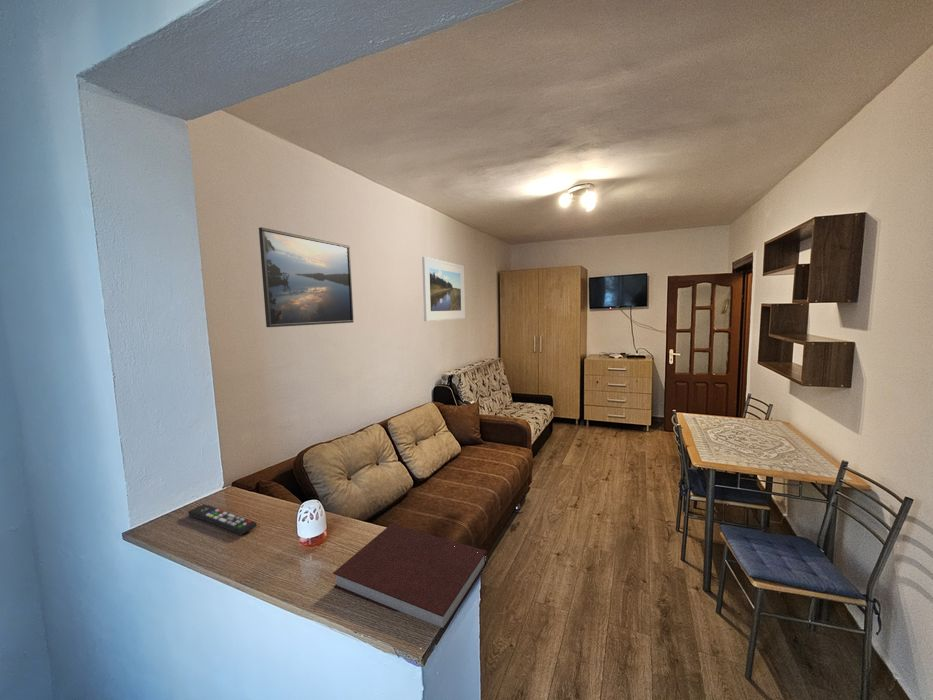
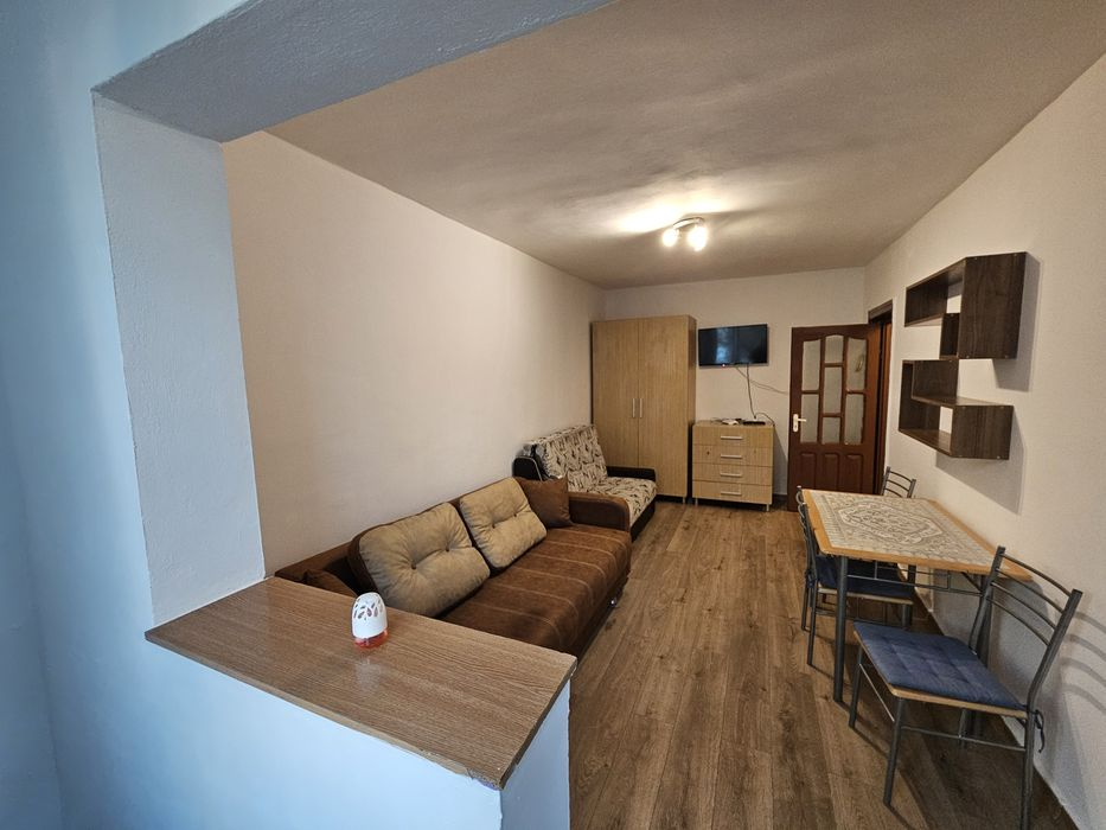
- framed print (312, 281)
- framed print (446, 291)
- notebook (413, 568)
- remote control (221, 518)
